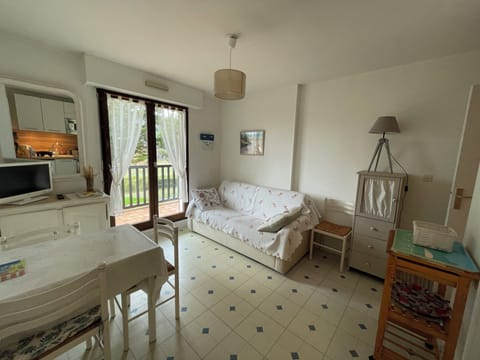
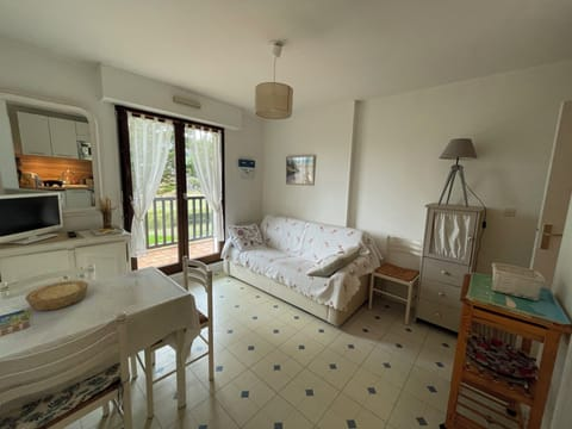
+ bowl (58, 294)
